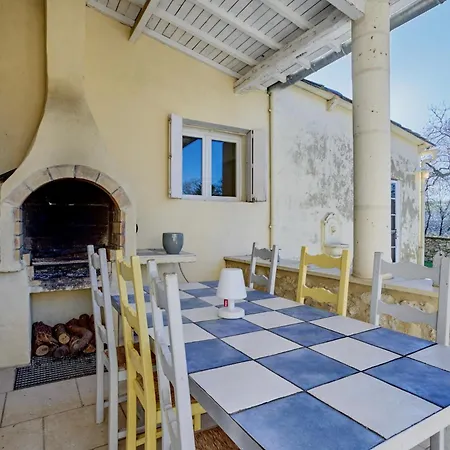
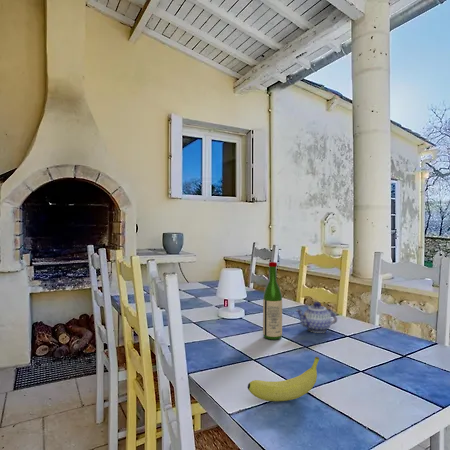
+ fruit (284, 380)
+ teapot (316, 316)
+ wine bottle (272, 299)
